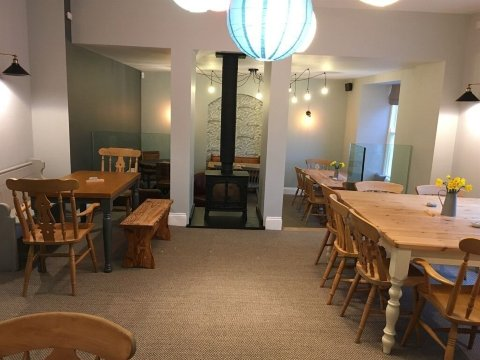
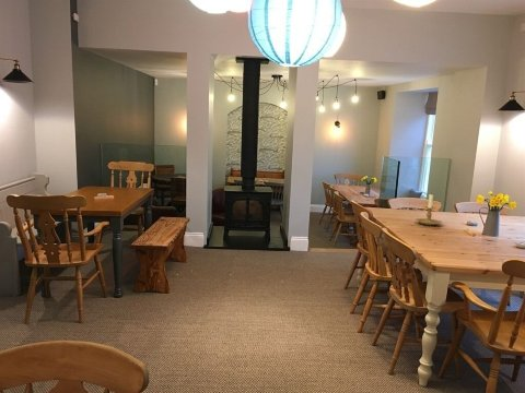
+ candle holder (429, 209)
